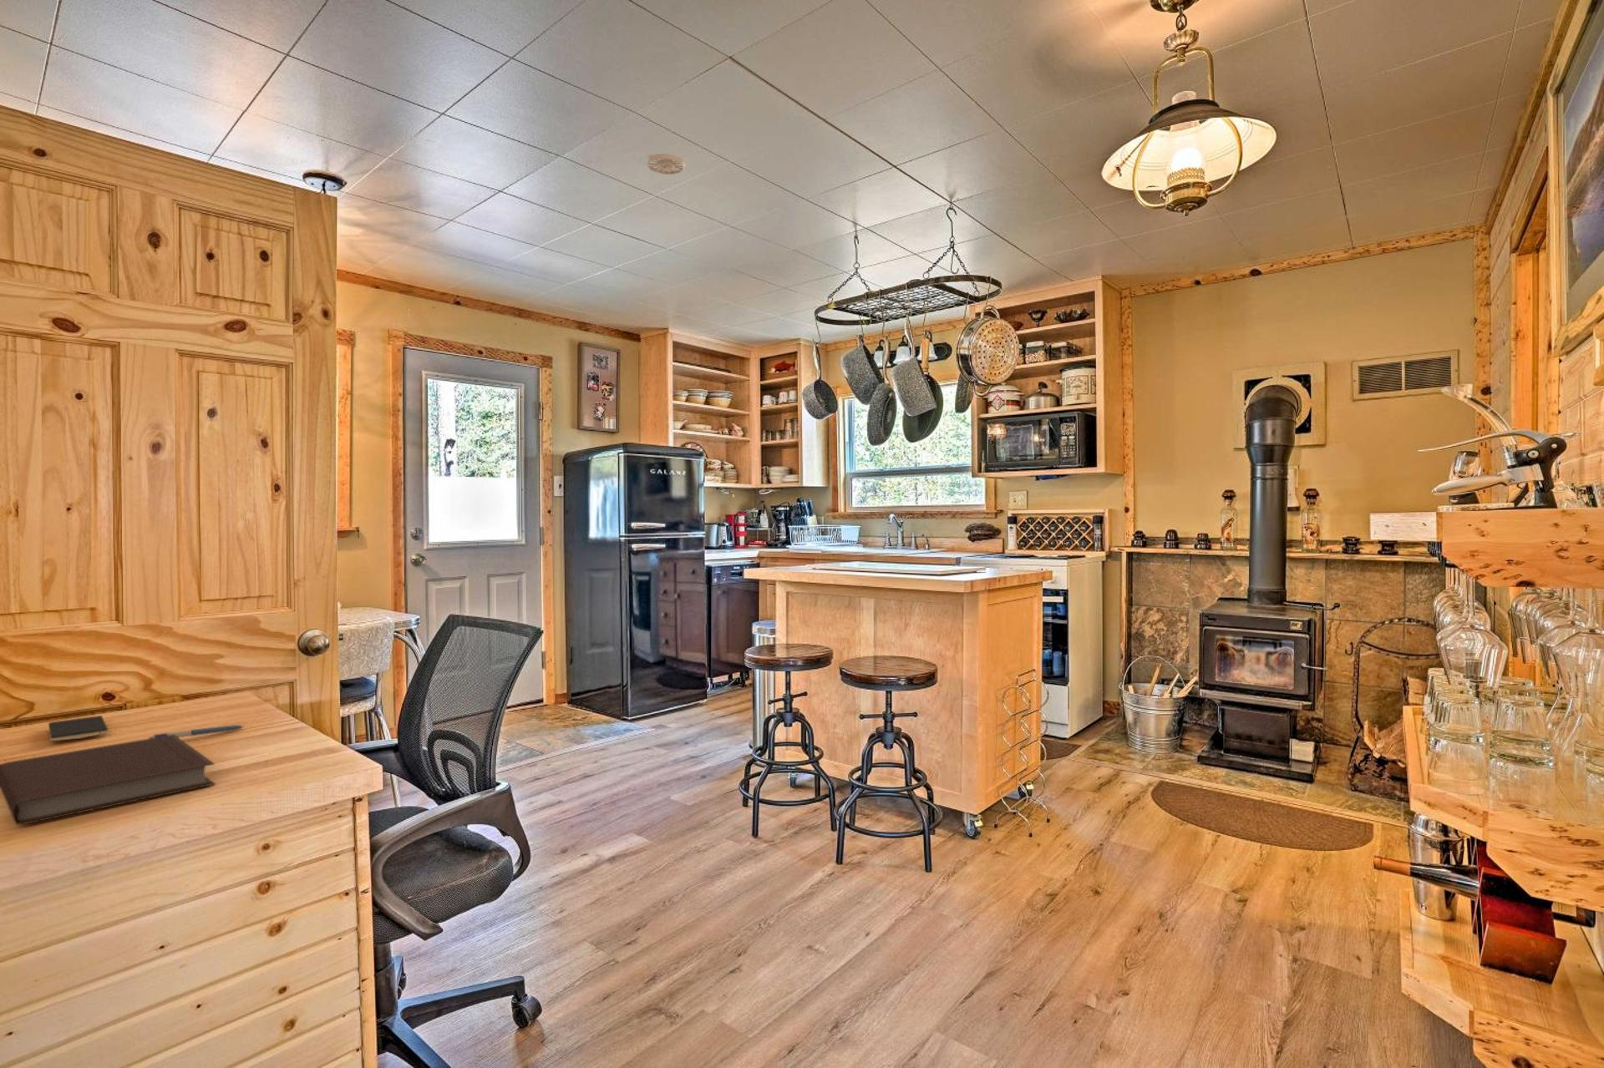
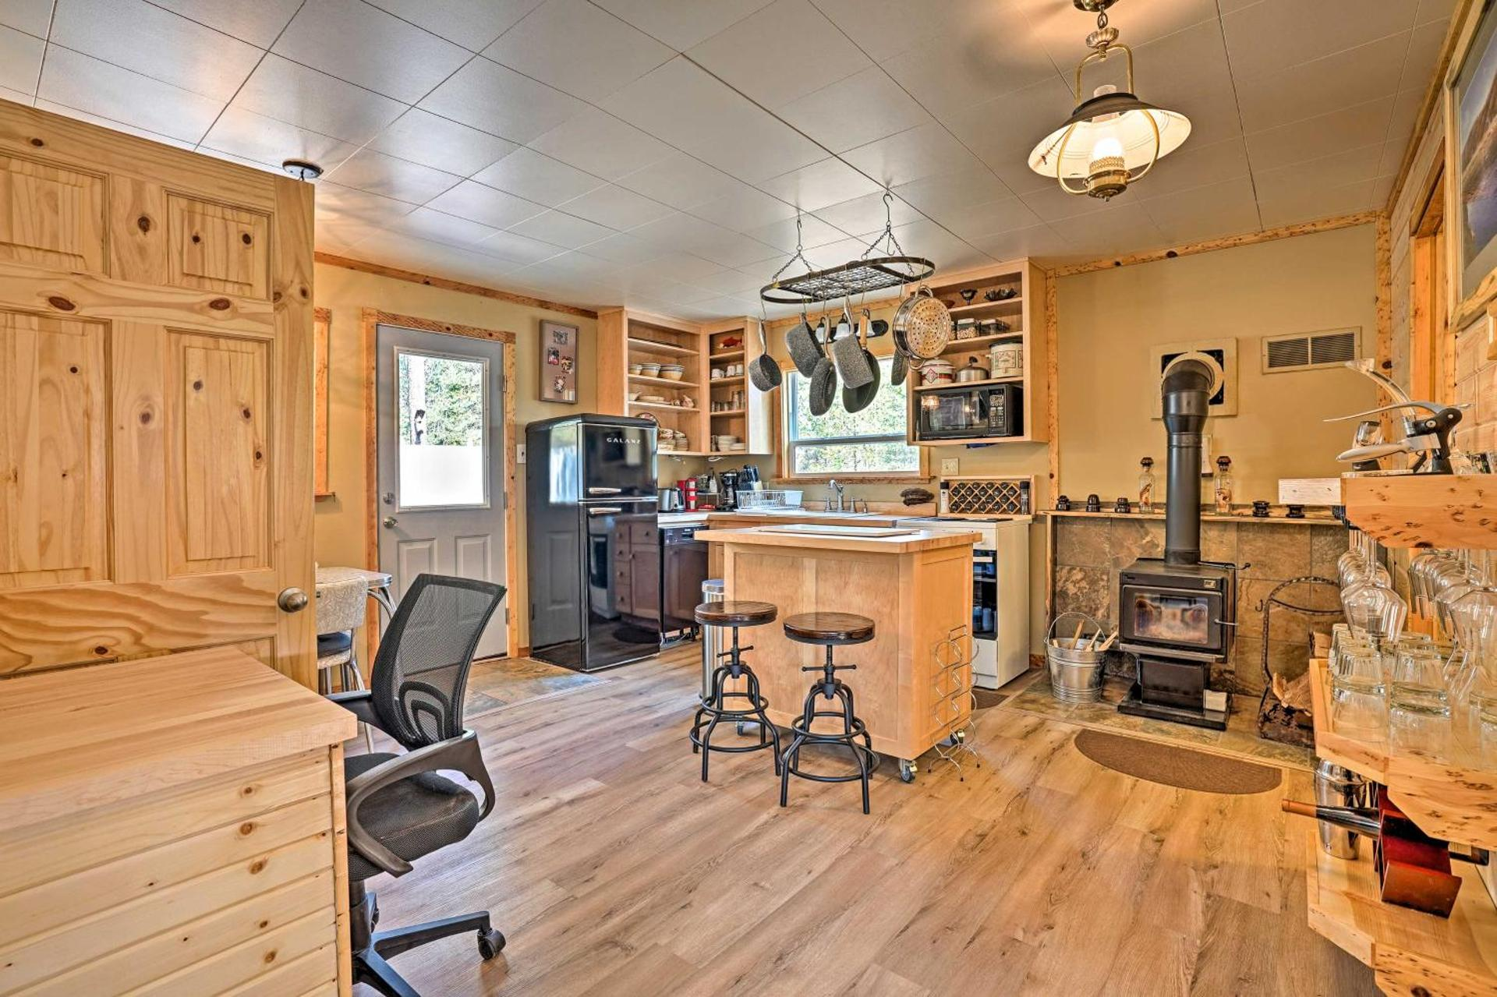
- pen (199, 732)
- smartphone (78, 728)
- smoke detector (665, 166)
- notebook (105, 774)
